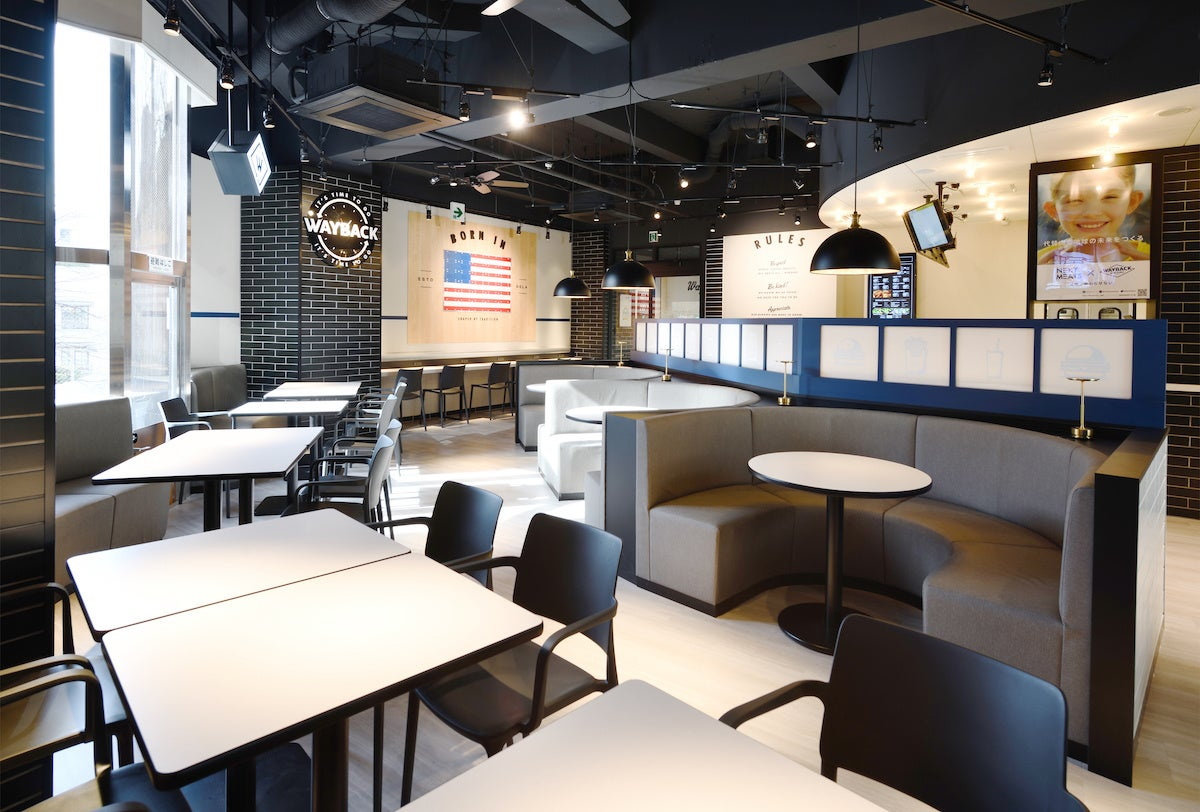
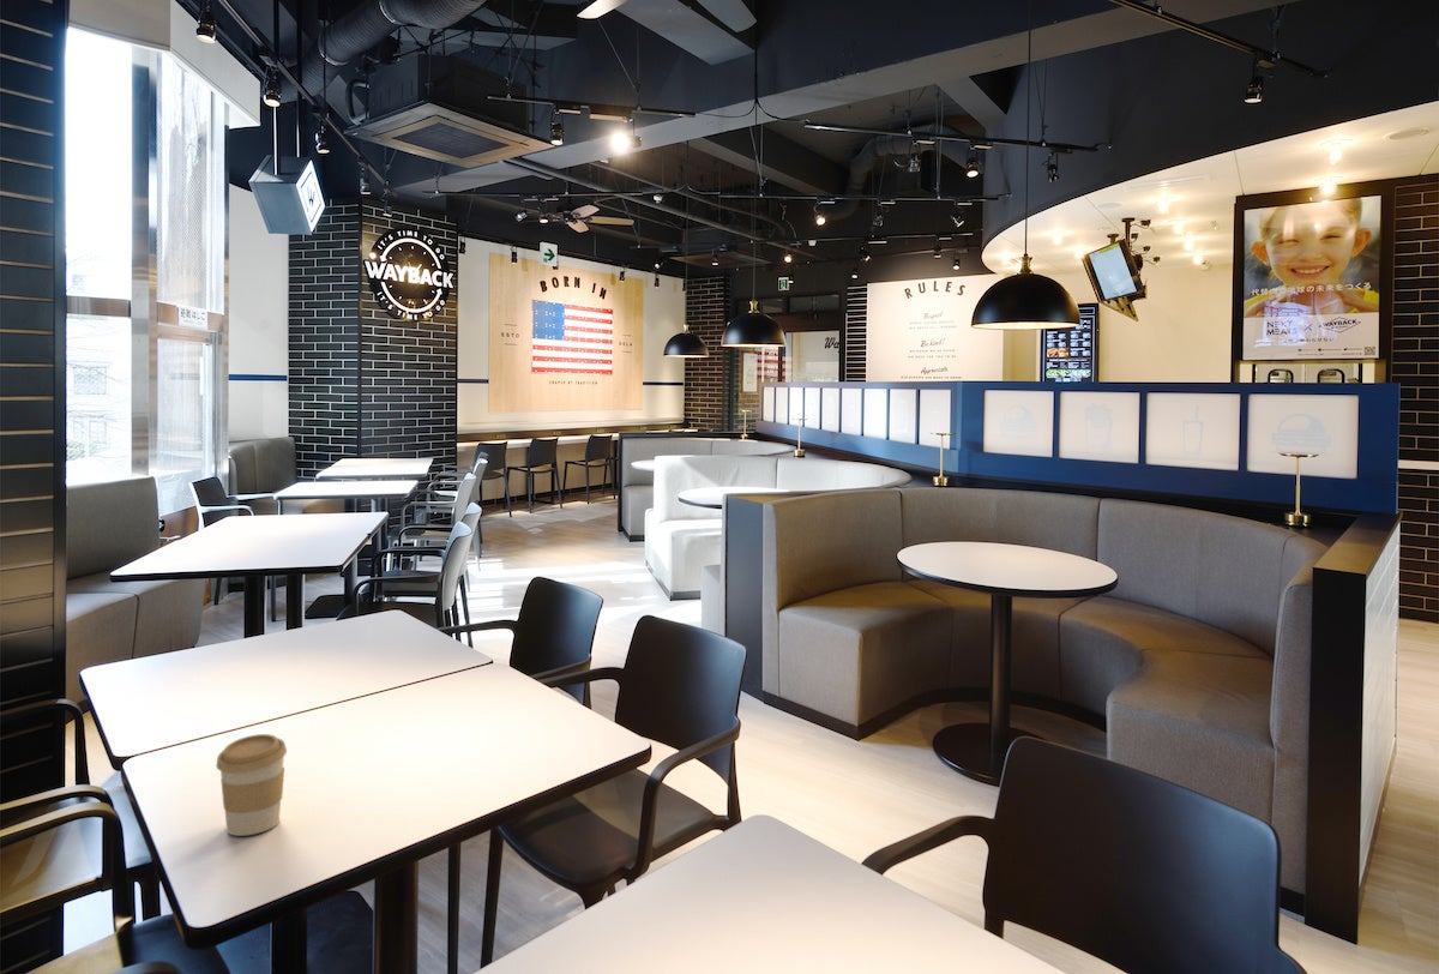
+ coffee cup (252, 783)
